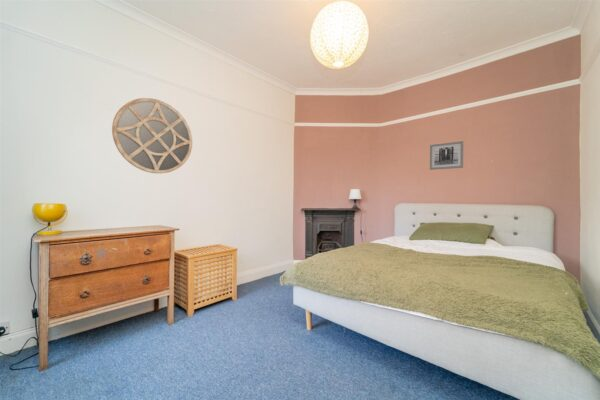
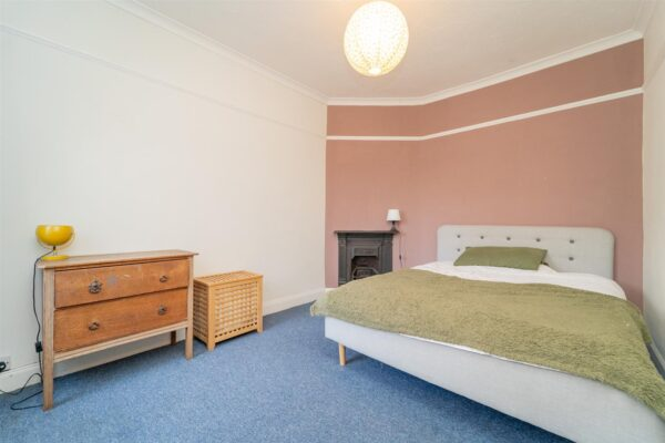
- wall art (446, 156)
- home mirror (156, 136)
